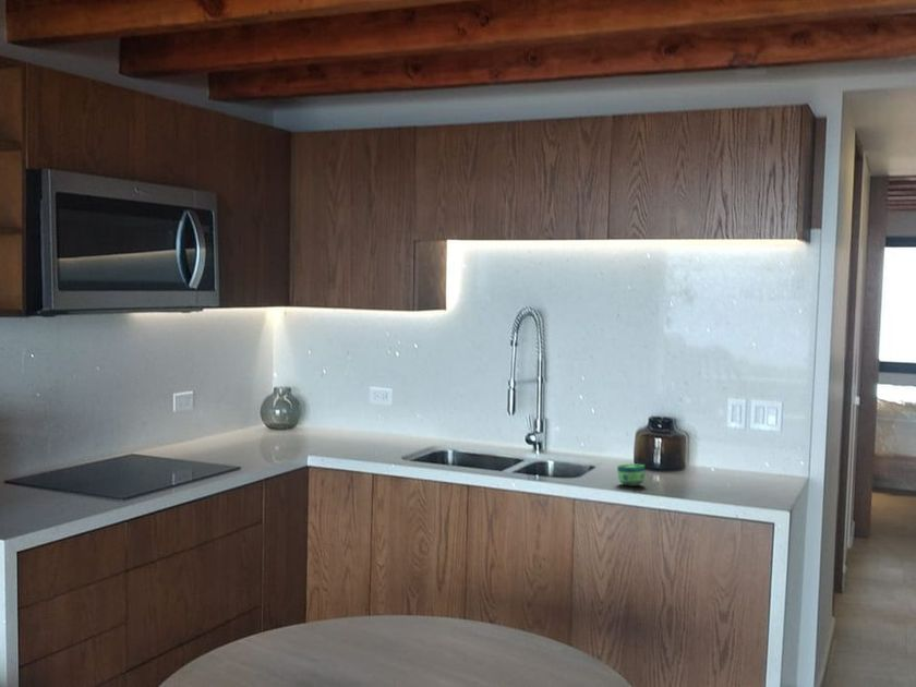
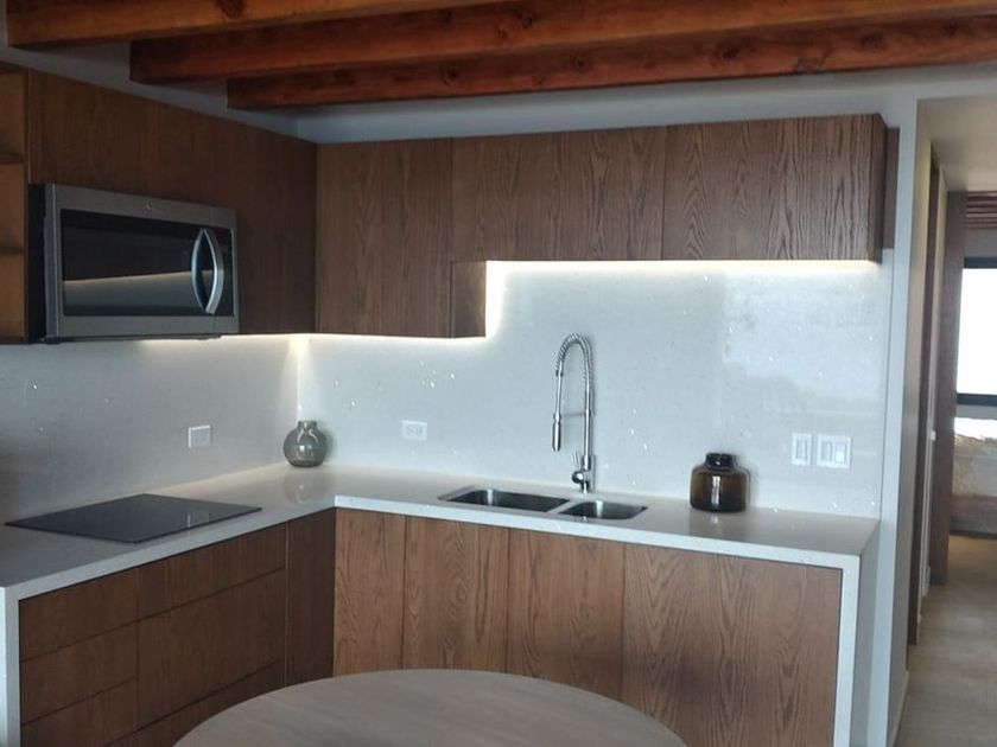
- cup (630, 473)
